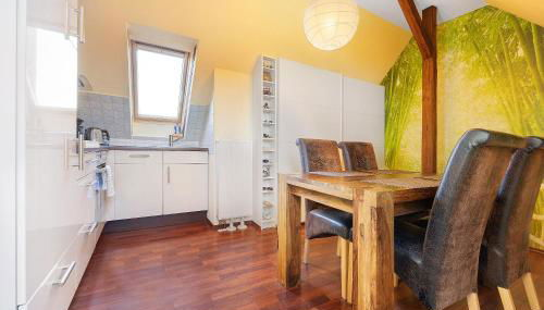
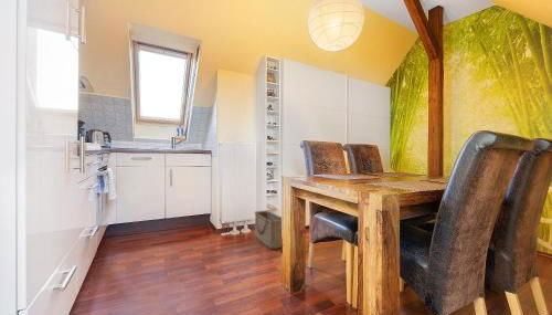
+ basket (268, 228)
